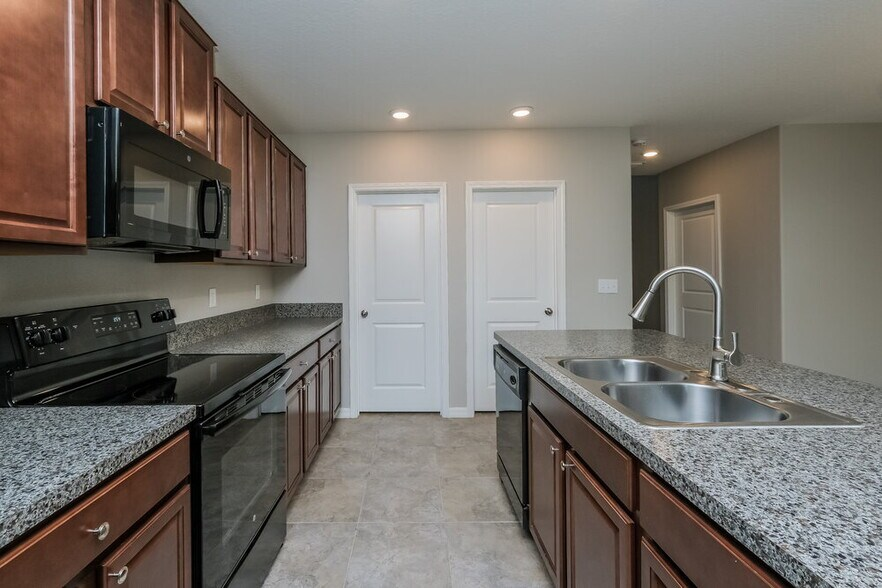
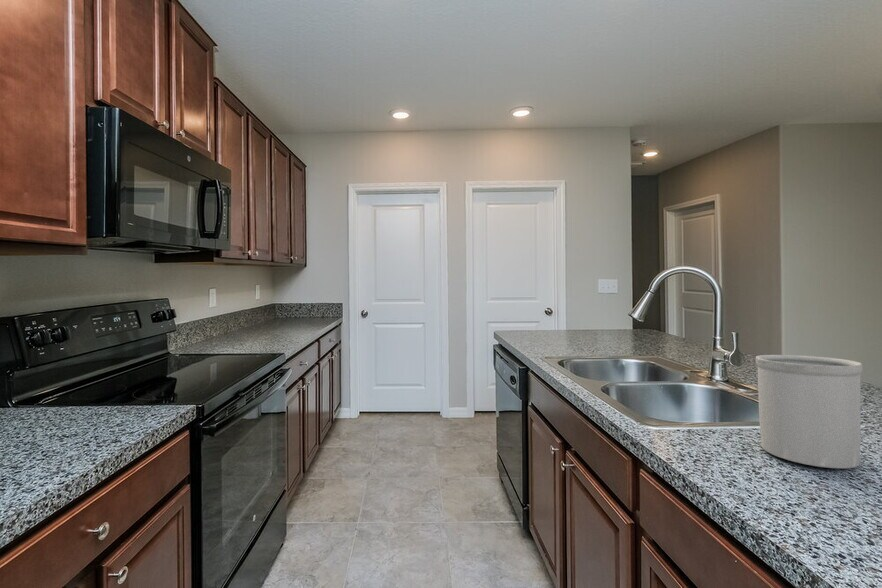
+ utensil holder (806, 406)
